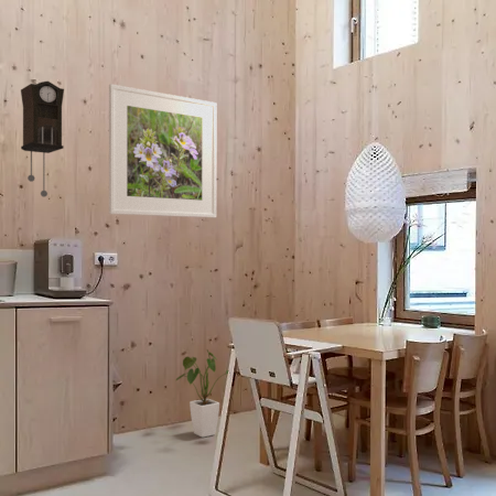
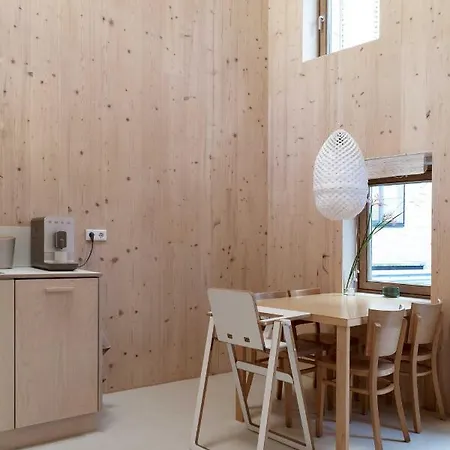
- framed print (165, 154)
- pendulum clock (42, 139)
- house plant (209, 392)
